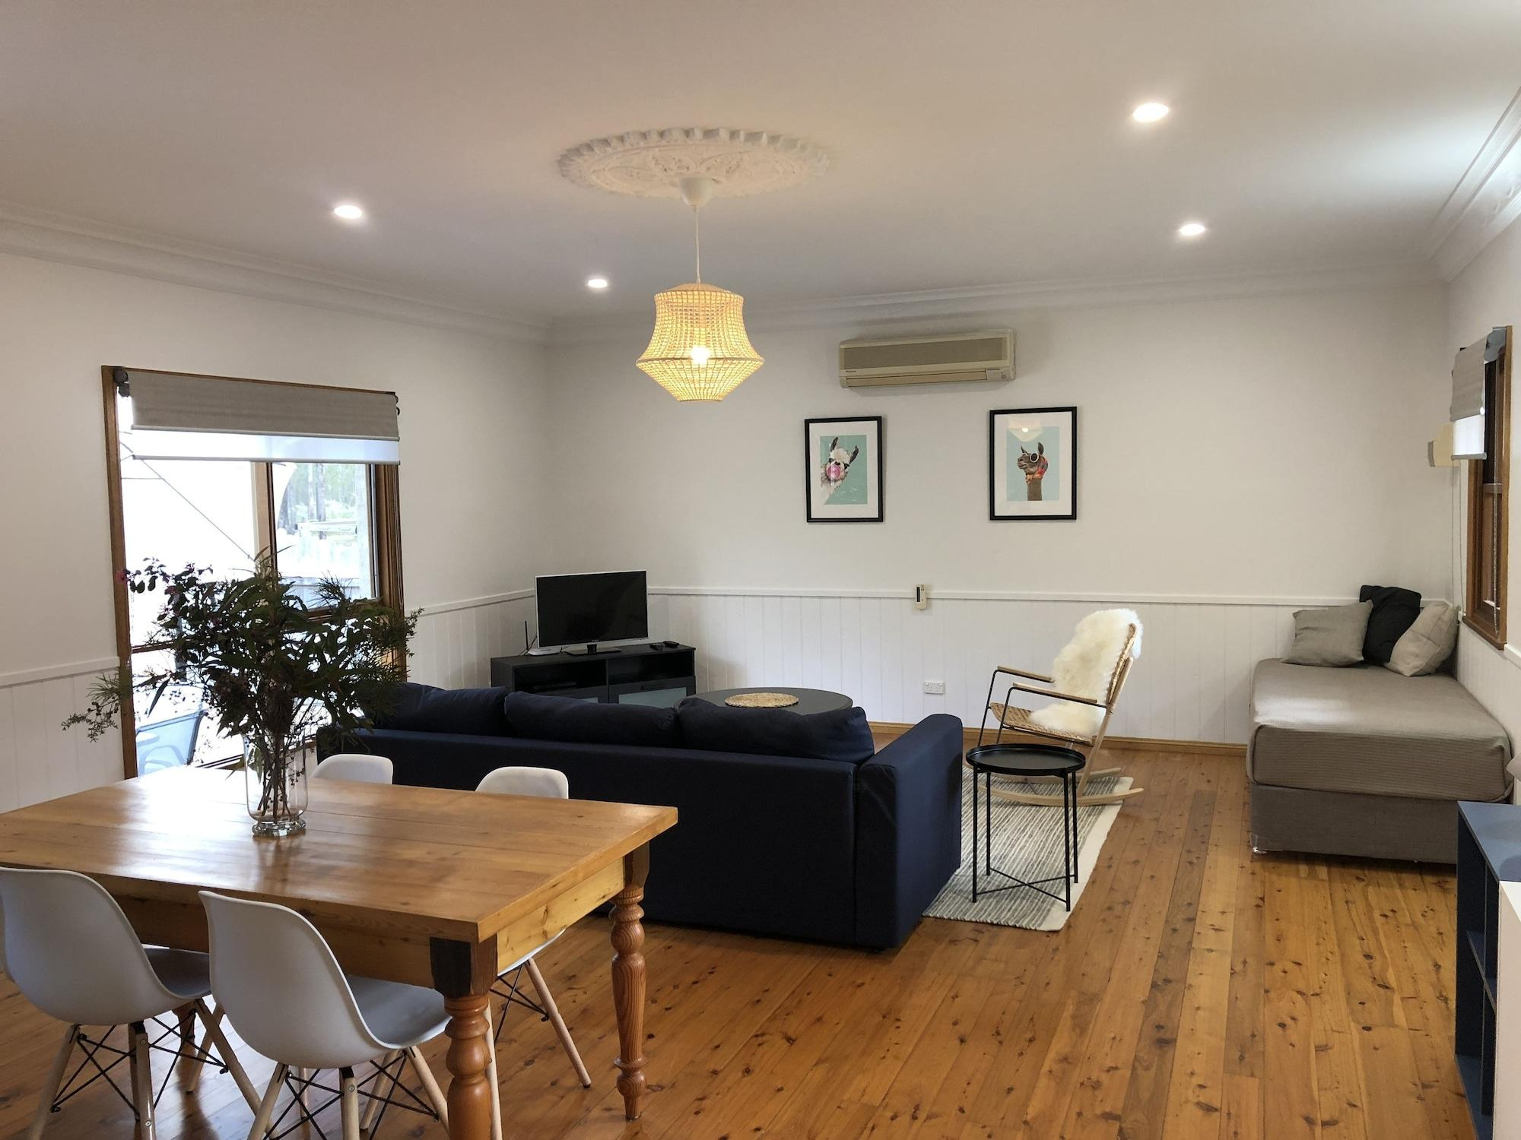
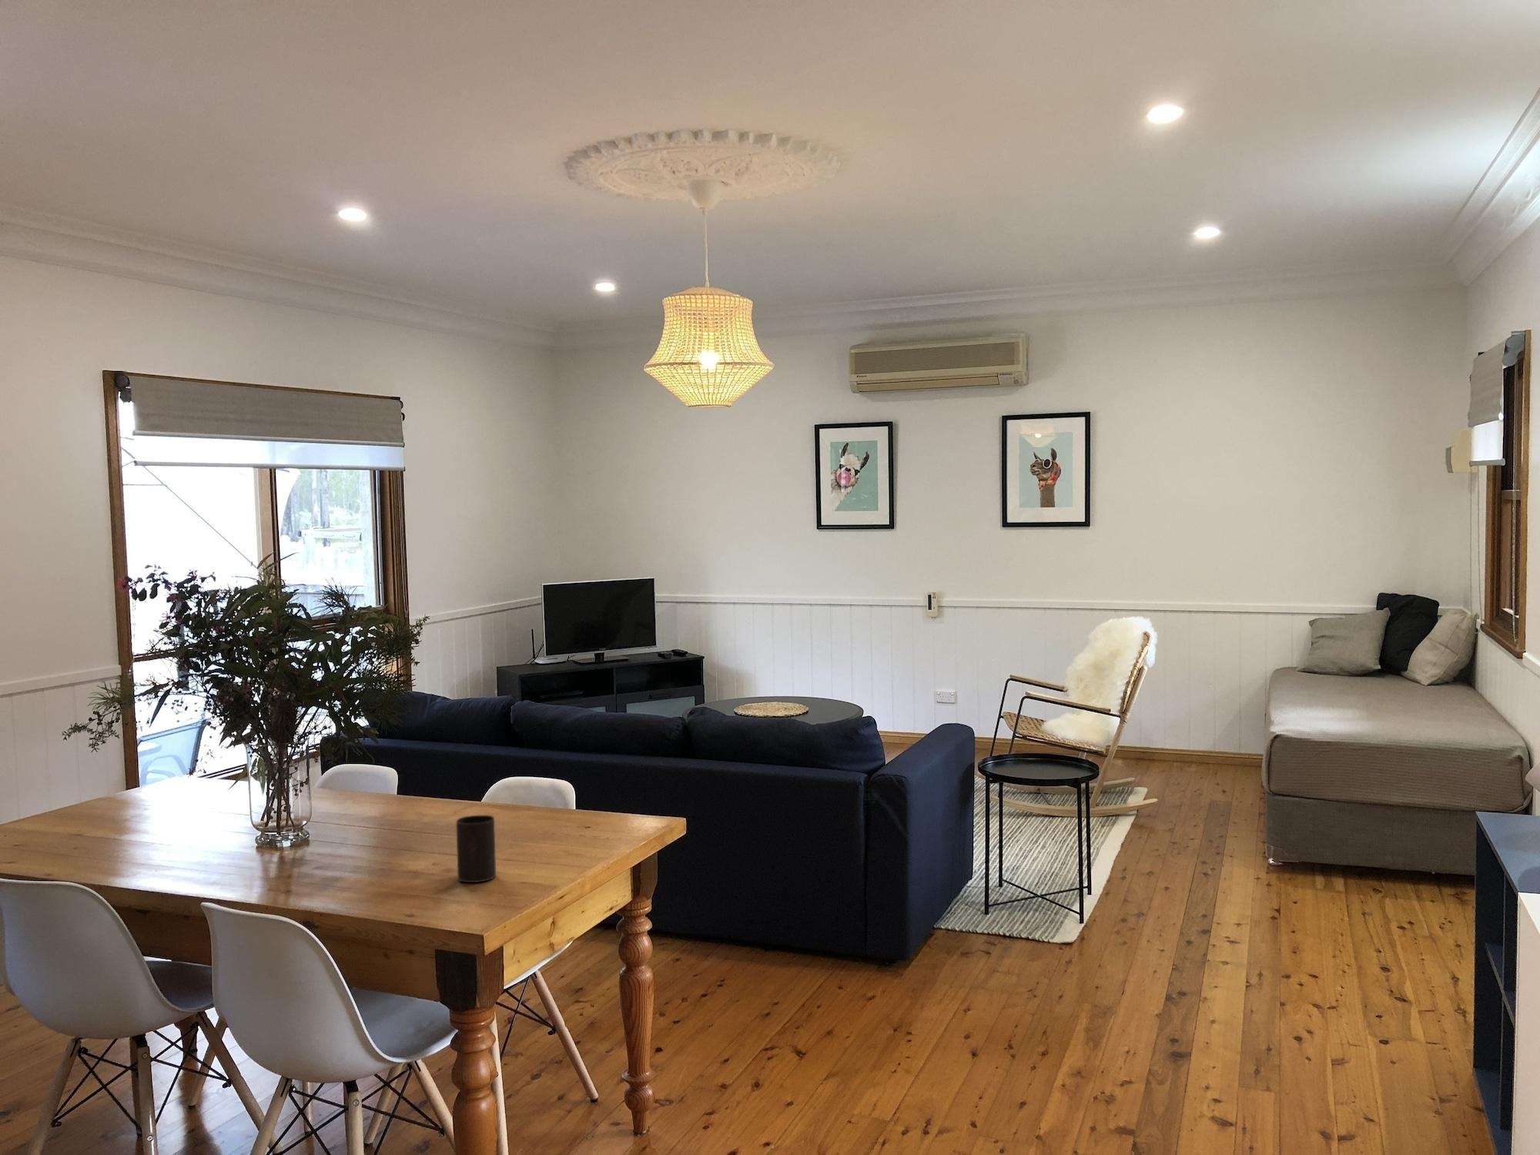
+ cup (475, 848)
